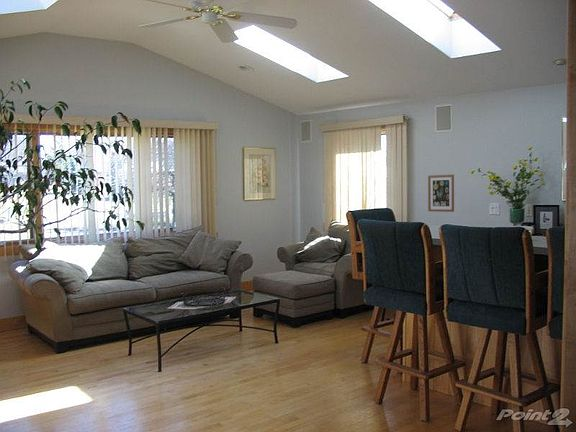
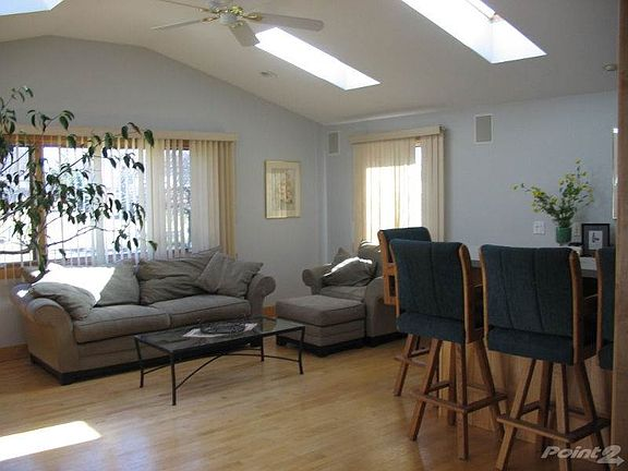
- wall art (440, 193)
